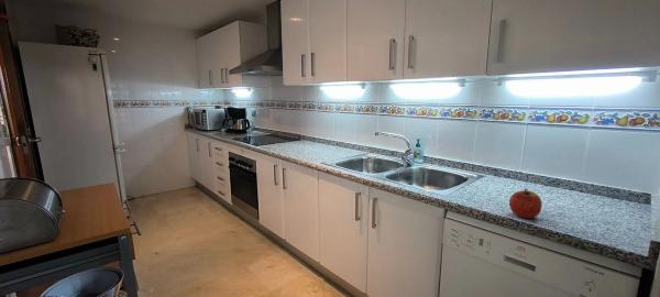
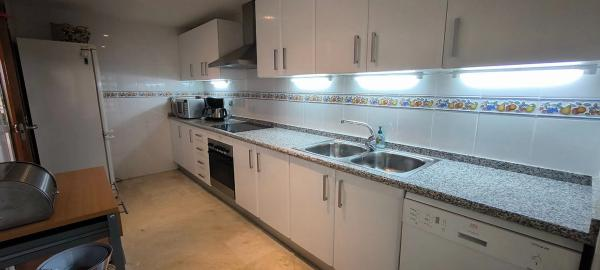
- apple (525, 202)
